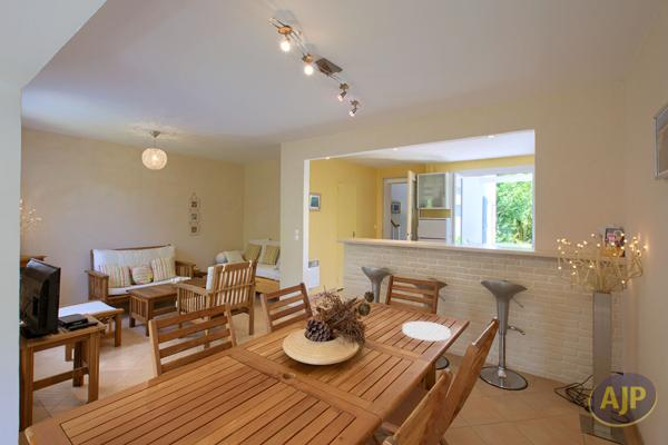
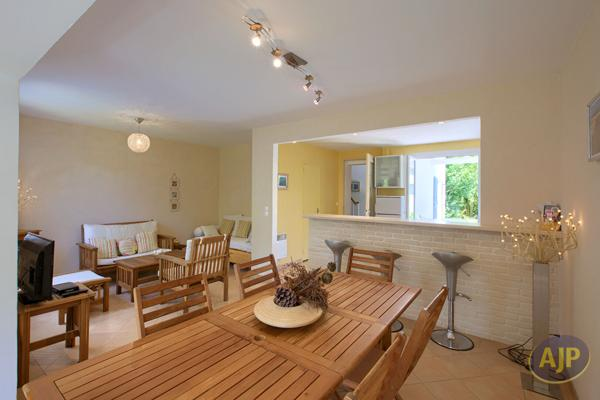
- plate (425, 329)
